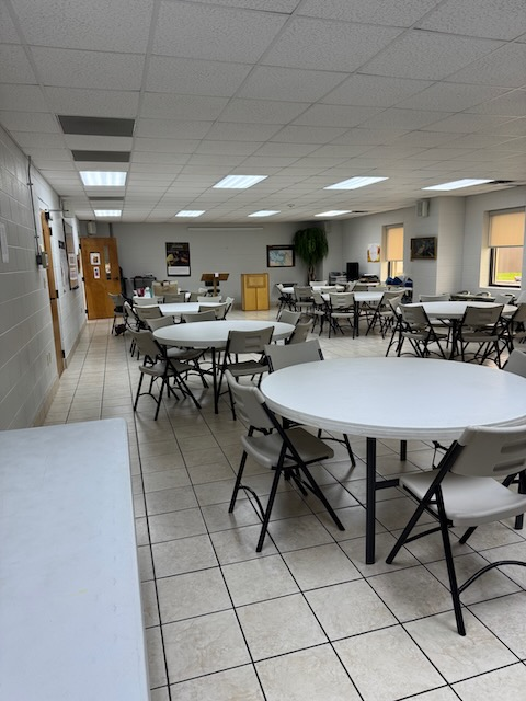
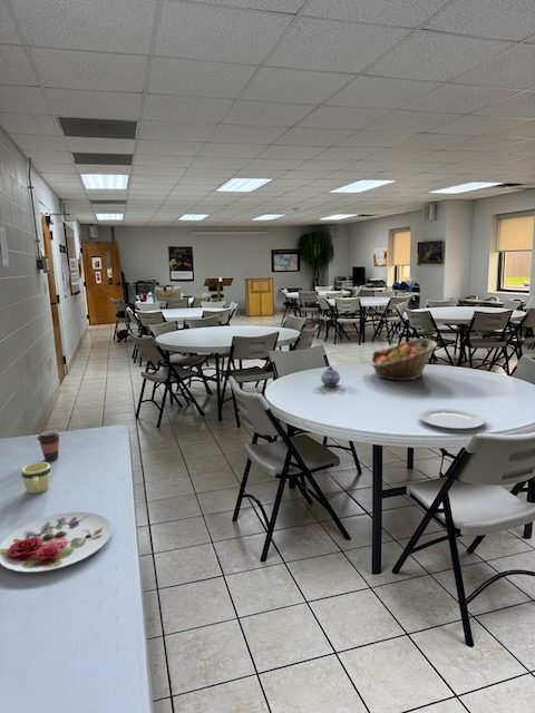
+ coffee cup (49, 446)
+ plate (56, 538)
+ teapot (330, 375)
+ mug (37, 480)
+ fruit basket (401, 358)
+ plate (450, 419)
